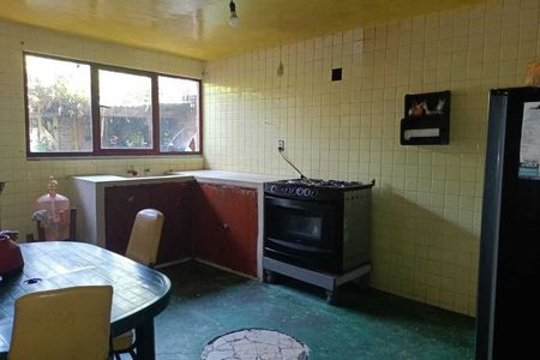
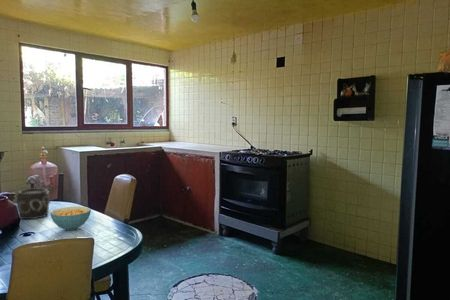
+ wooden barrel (34, 203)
+ cereal bowl (71, 219)
